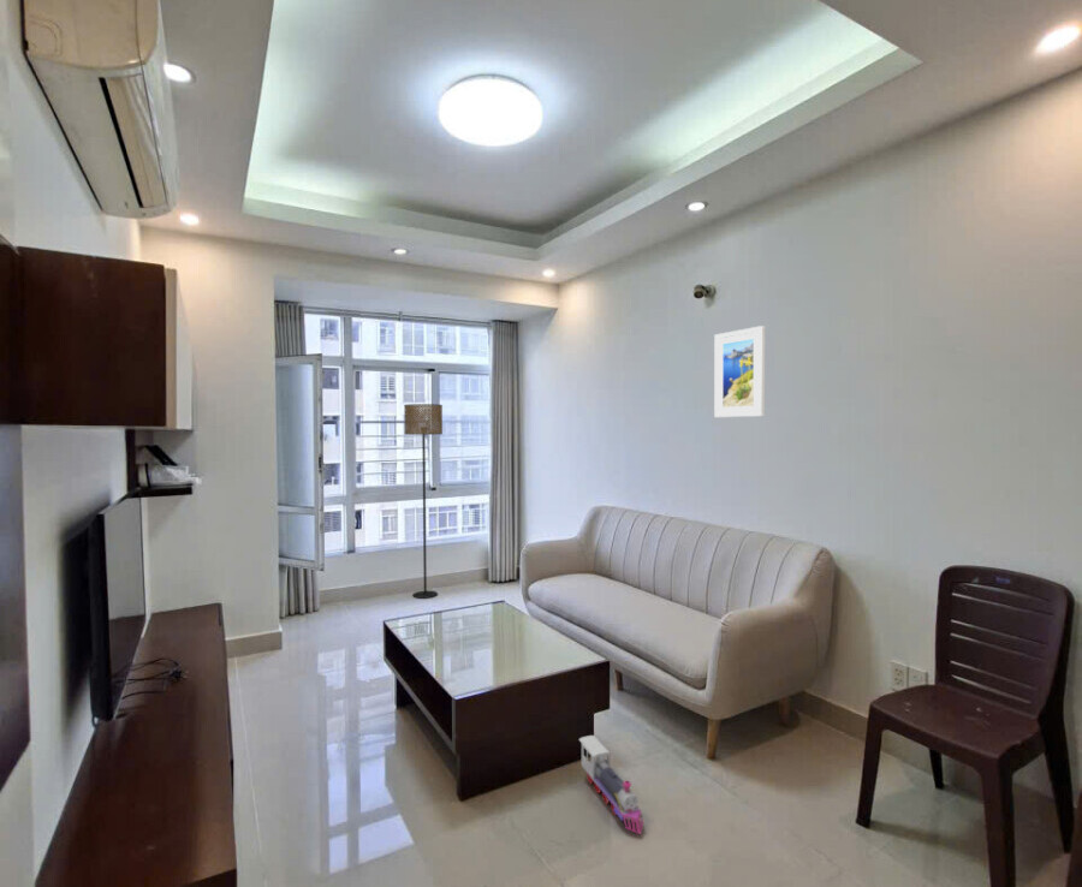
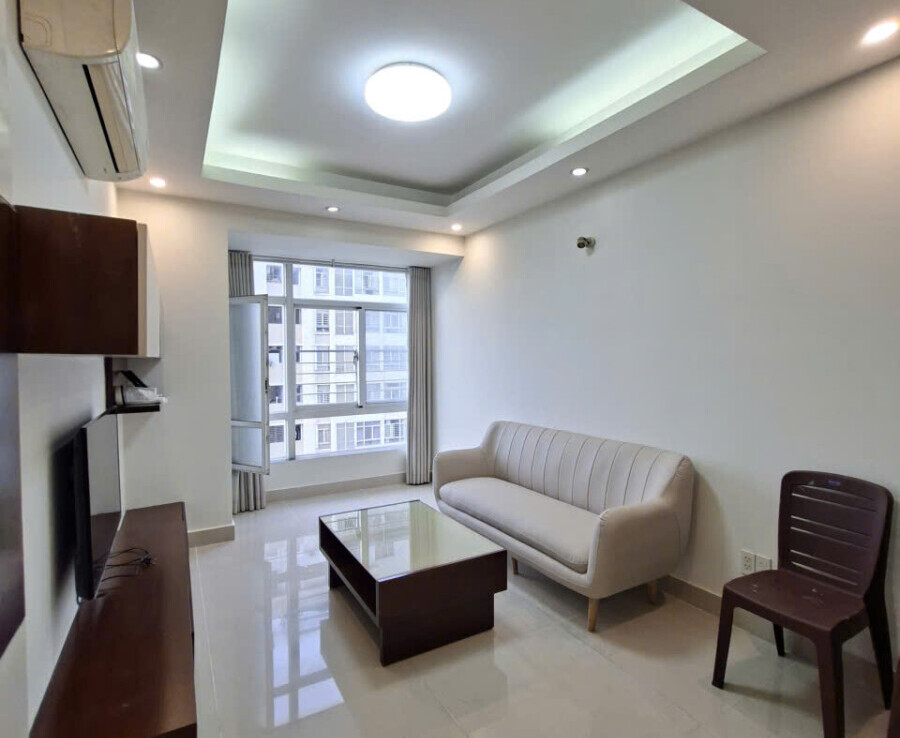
- floor lamp (423, 500)
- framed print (738, 374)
- toy train (611, 782)
